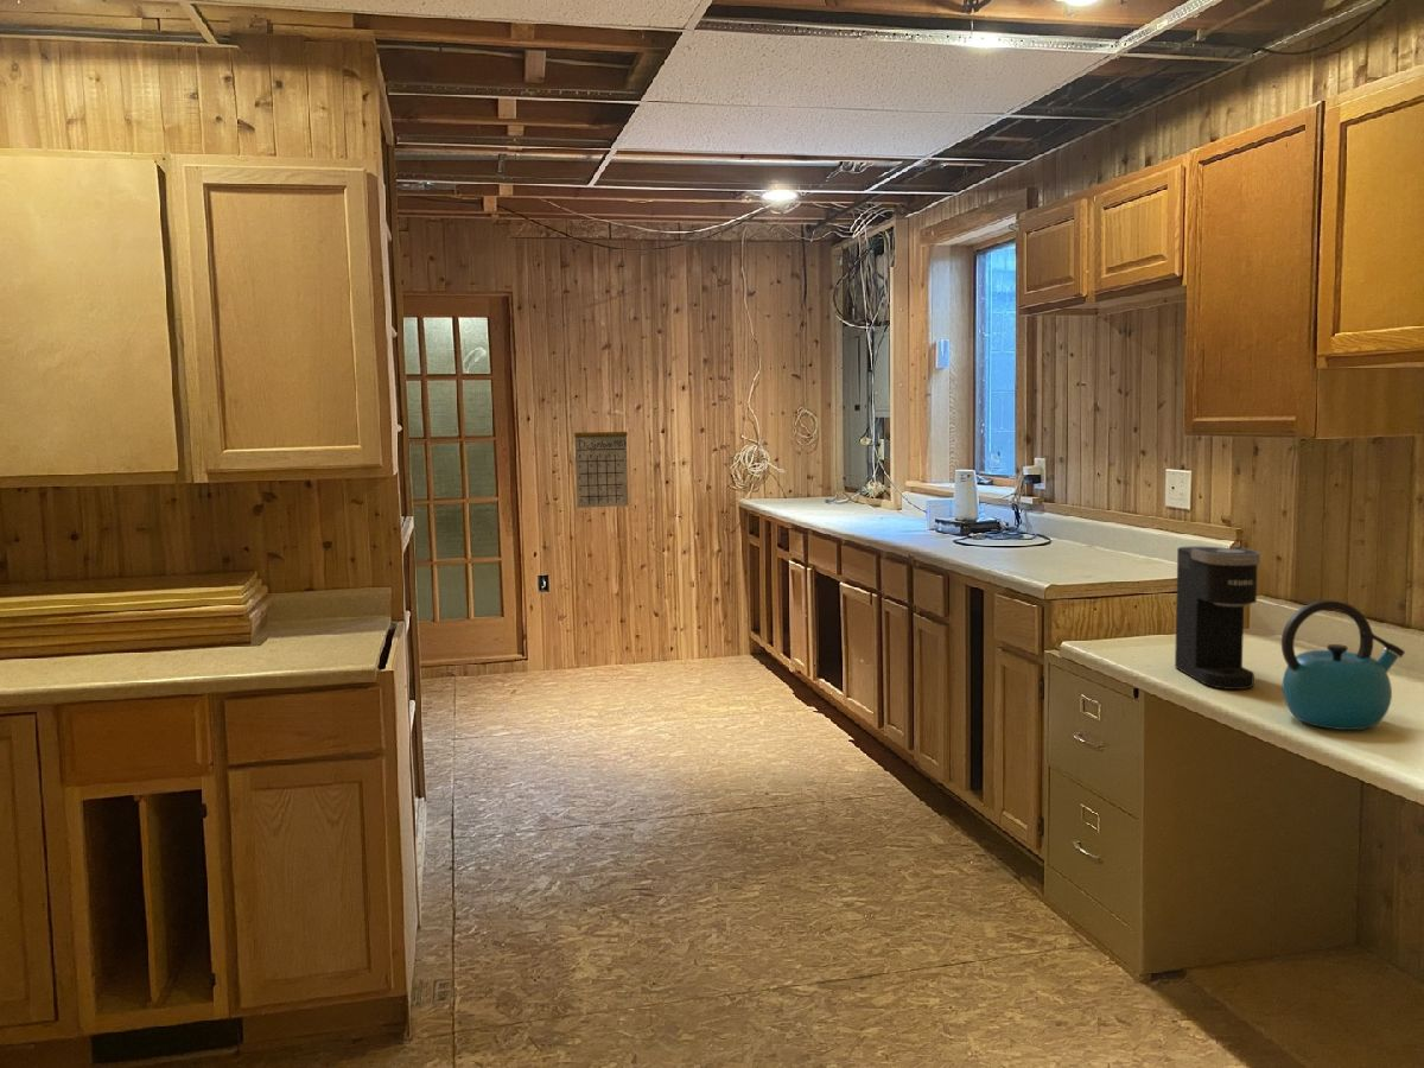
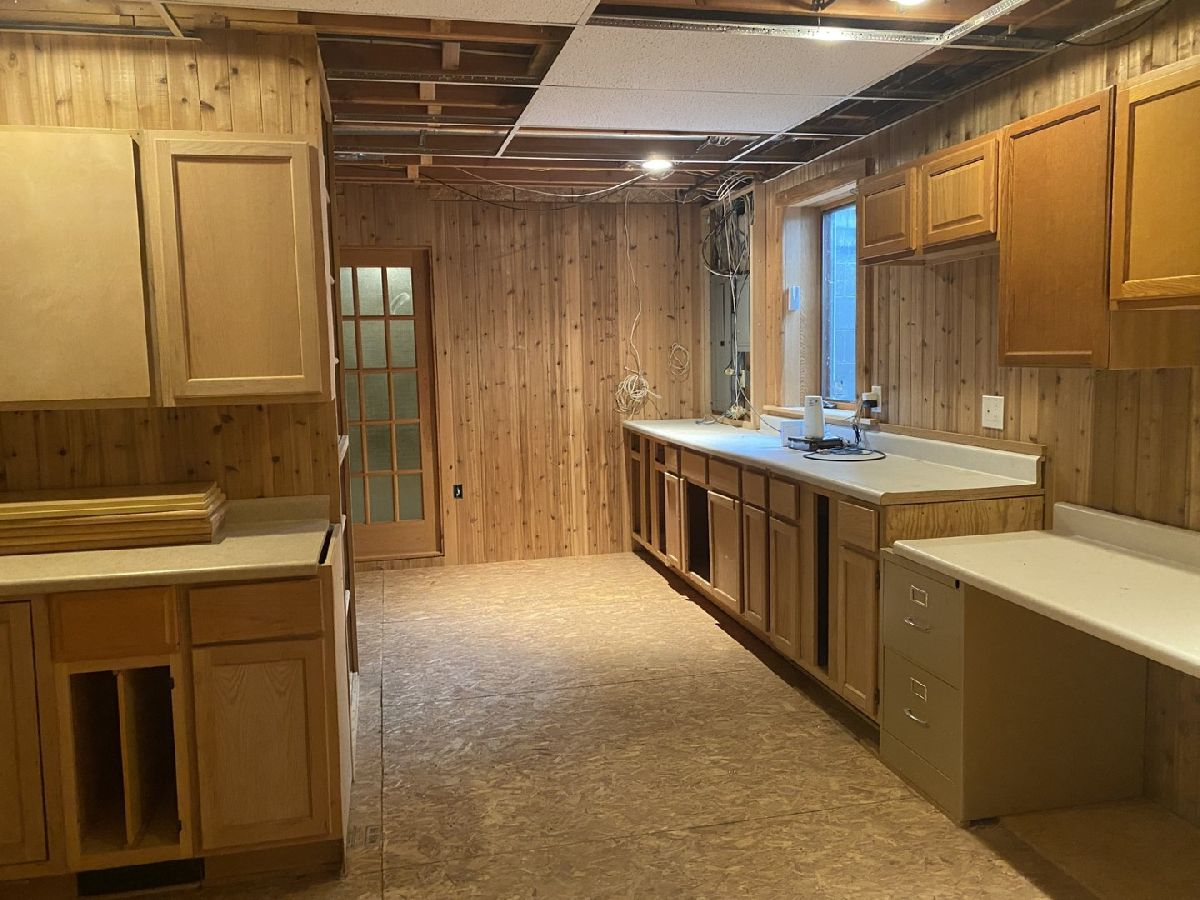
- coffee maker (1214, 612)
- calendar (602, 460)
- kettle (1342, 661)
